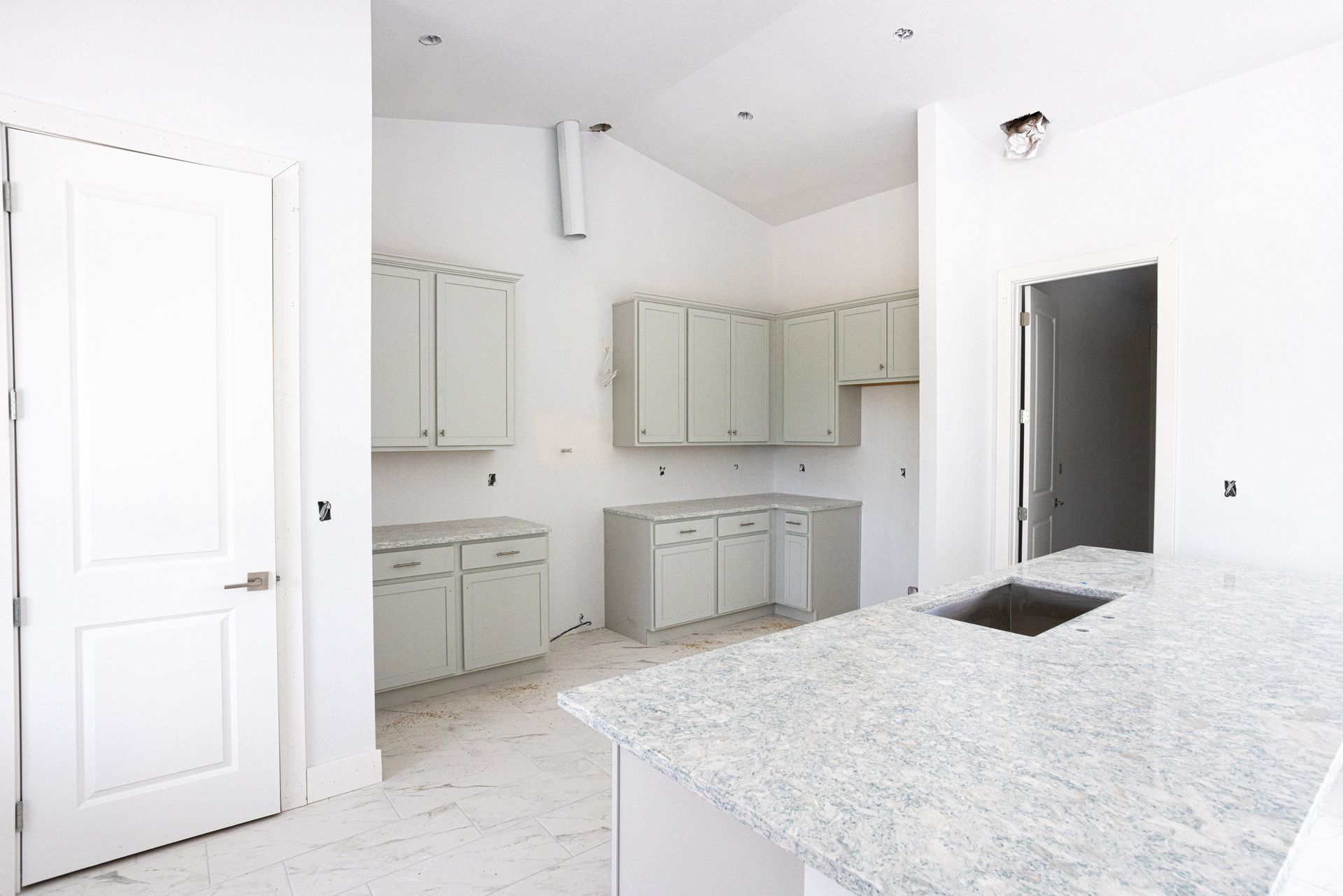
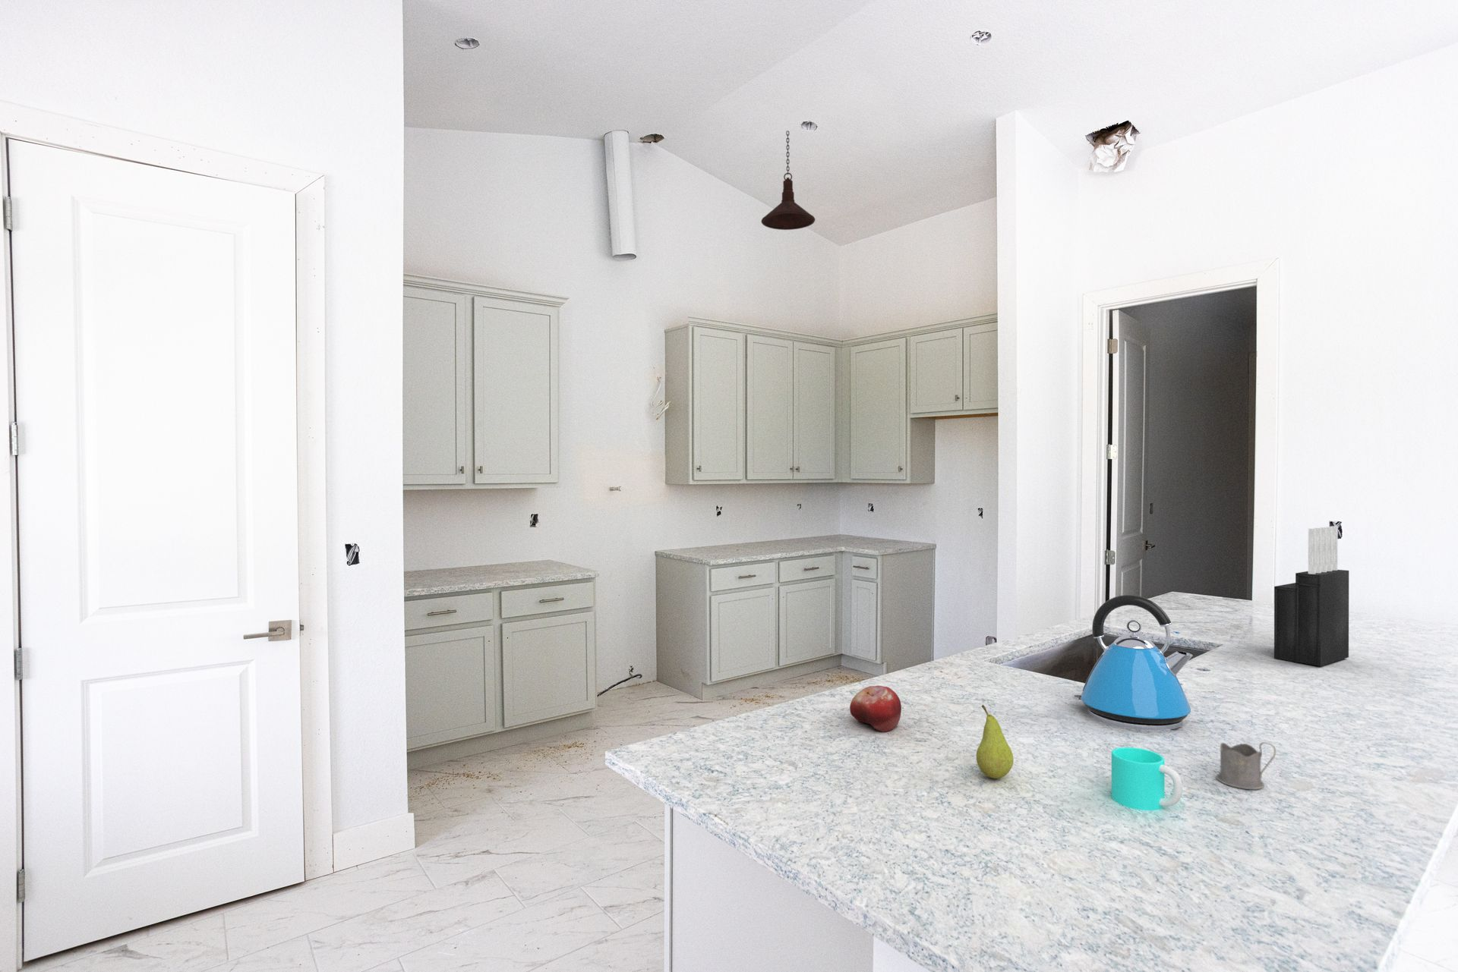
+ fruit (994, 741)
+ knife block (1306, 592)
+ fruit (877, 707)
+ pendant light (787, 178)
+ kettle (1130, 655)
+ tea glass holder (1244, 755)
+ cup (1146, 781)
